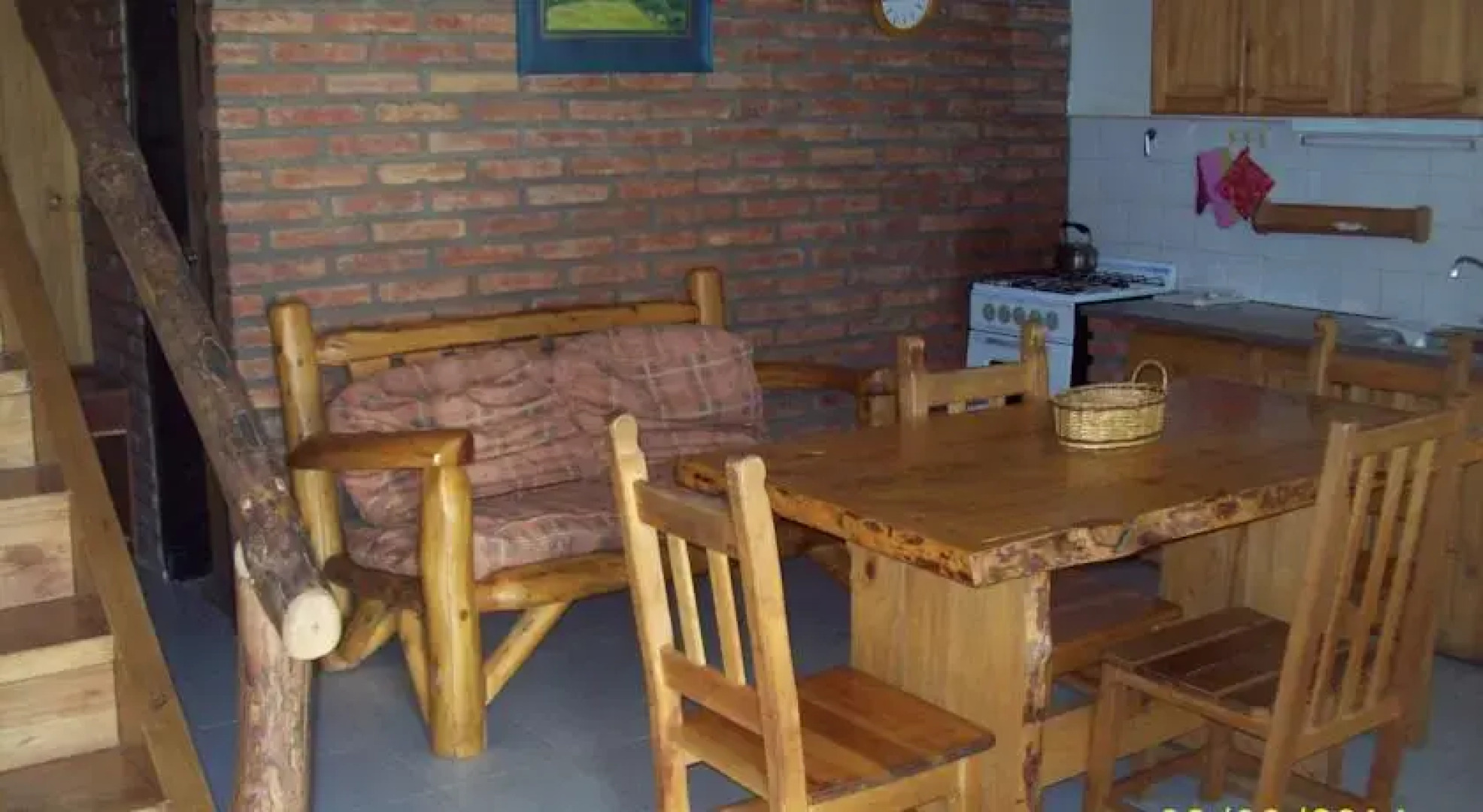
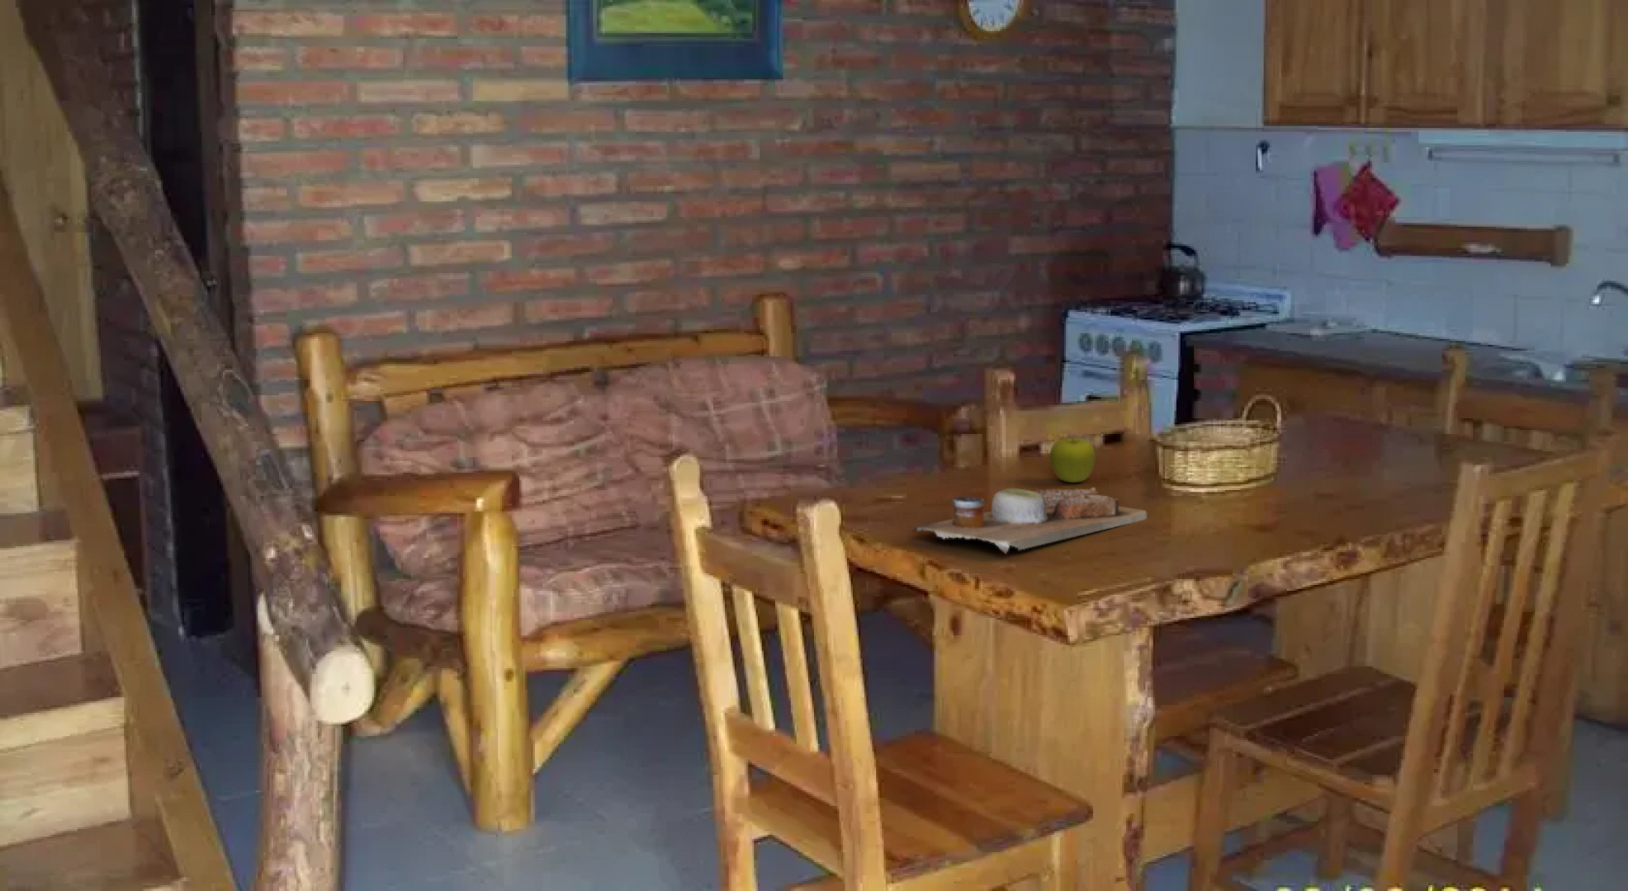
+ fruit (1071, 460)
+ cutting board (1035, 509)
